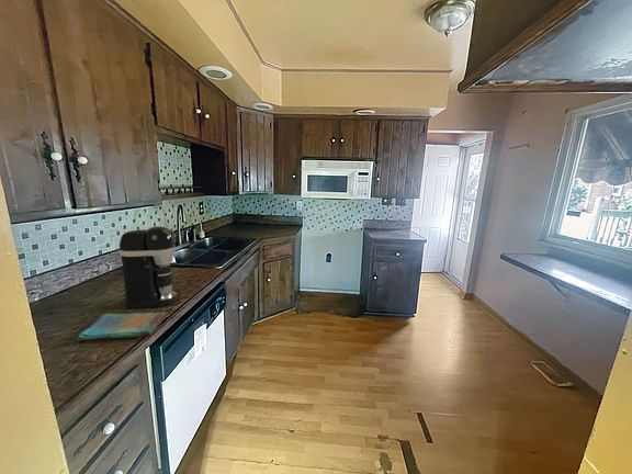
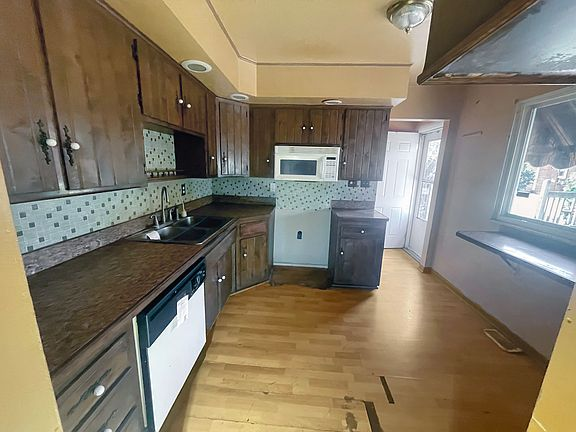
- coffee maker (149, 264)
- dish towel (126, 324)
